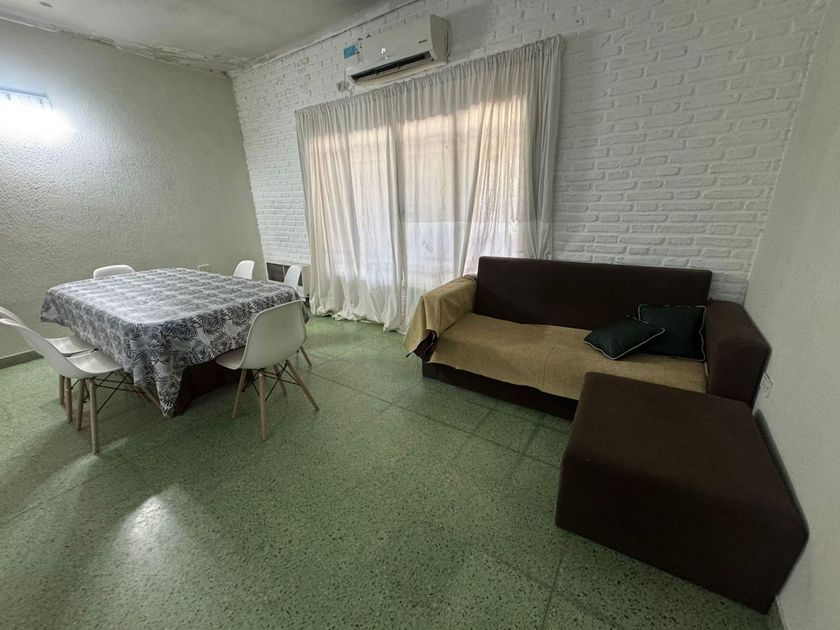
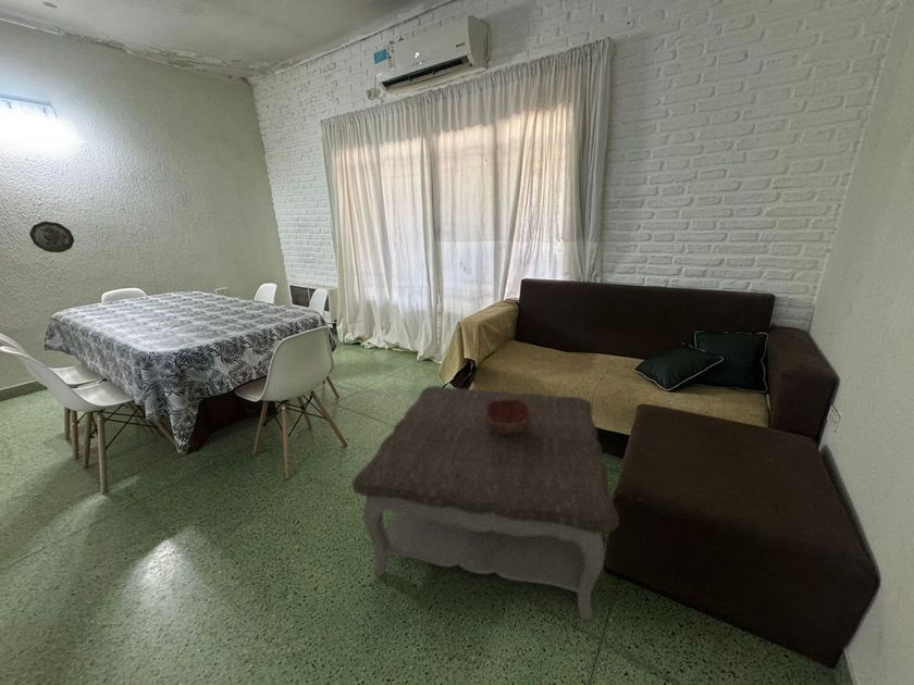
+ decorative plate (52, 237)
+ coffee table (491, 475)
+ decorative bowl (507, 415)
